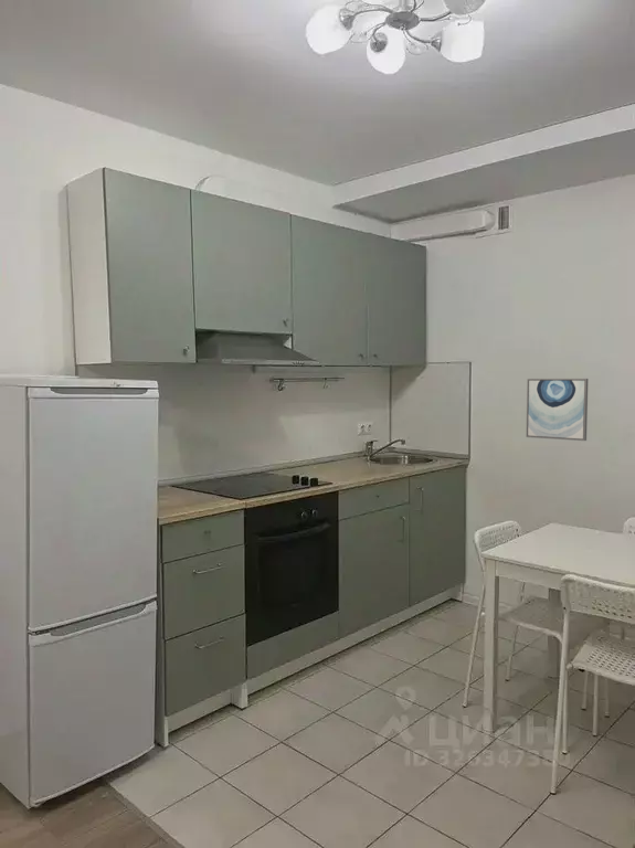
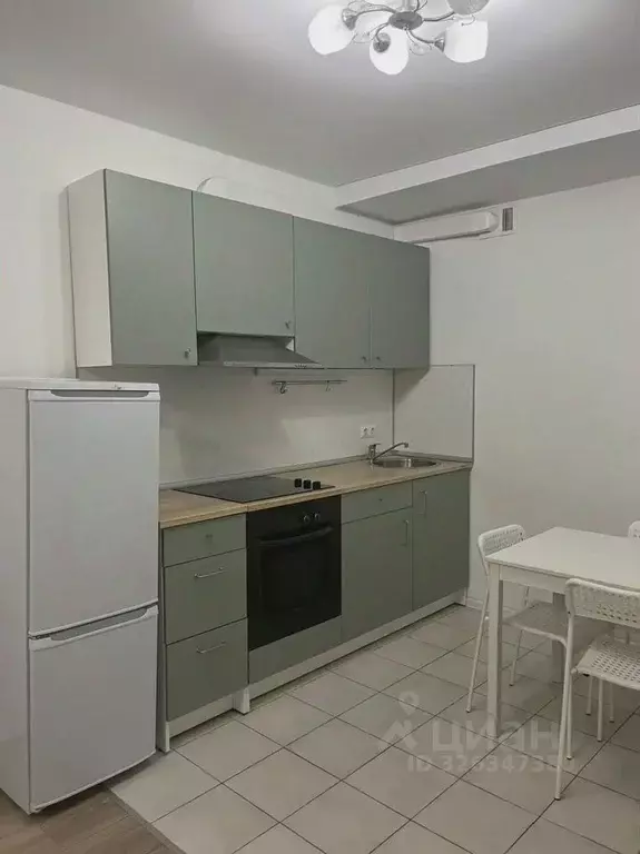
- wall art (555, 409)
